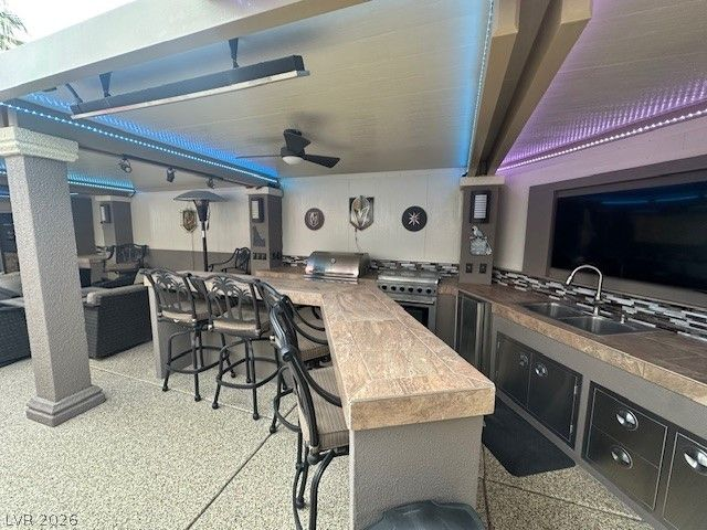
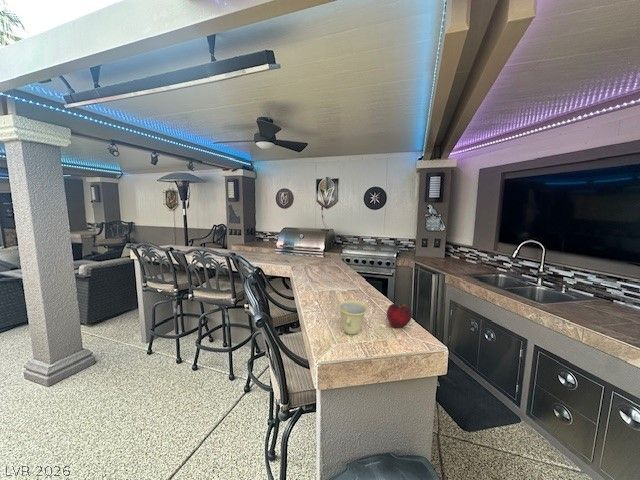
+ fruit (399, 315)
+ cup (352, 319)
